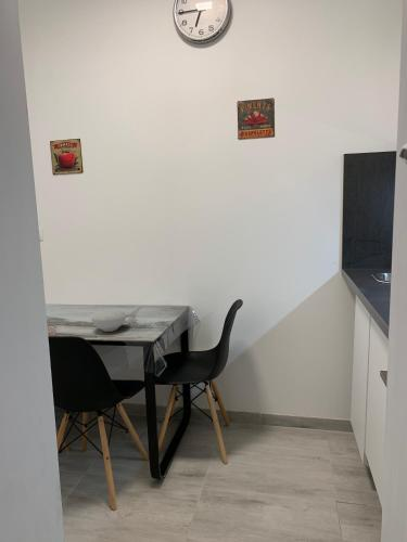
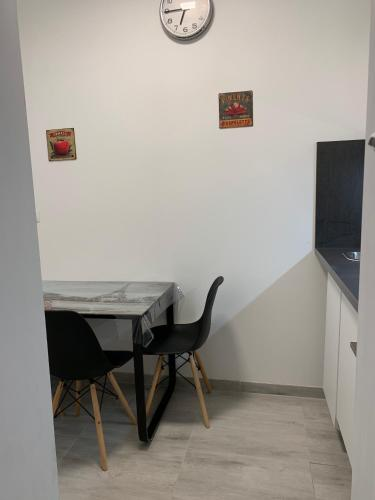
- bowl (109, 320)
